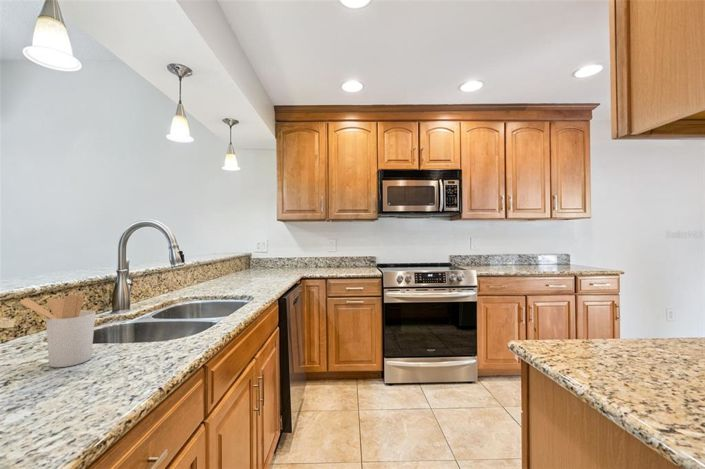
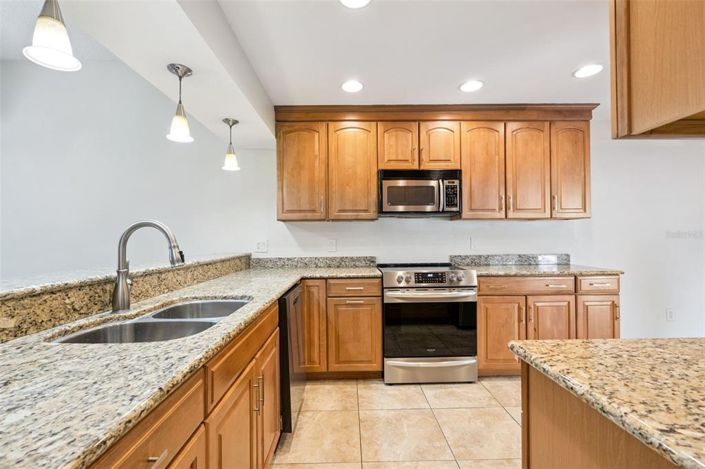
- utensil holder (58, 328)
